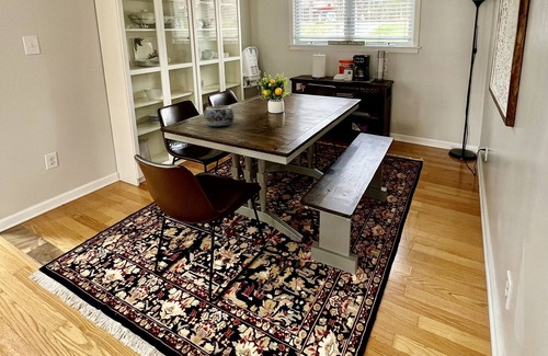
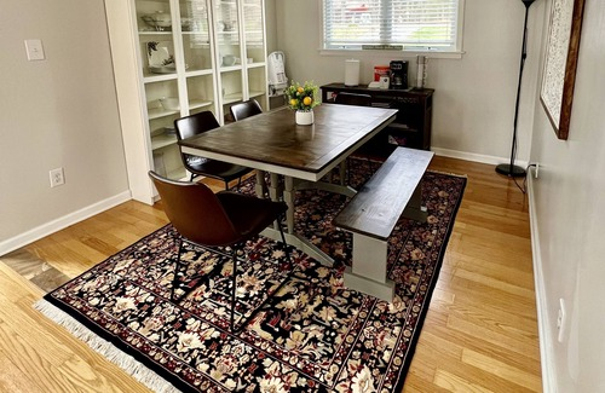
- decorative bowl (218, 116)
